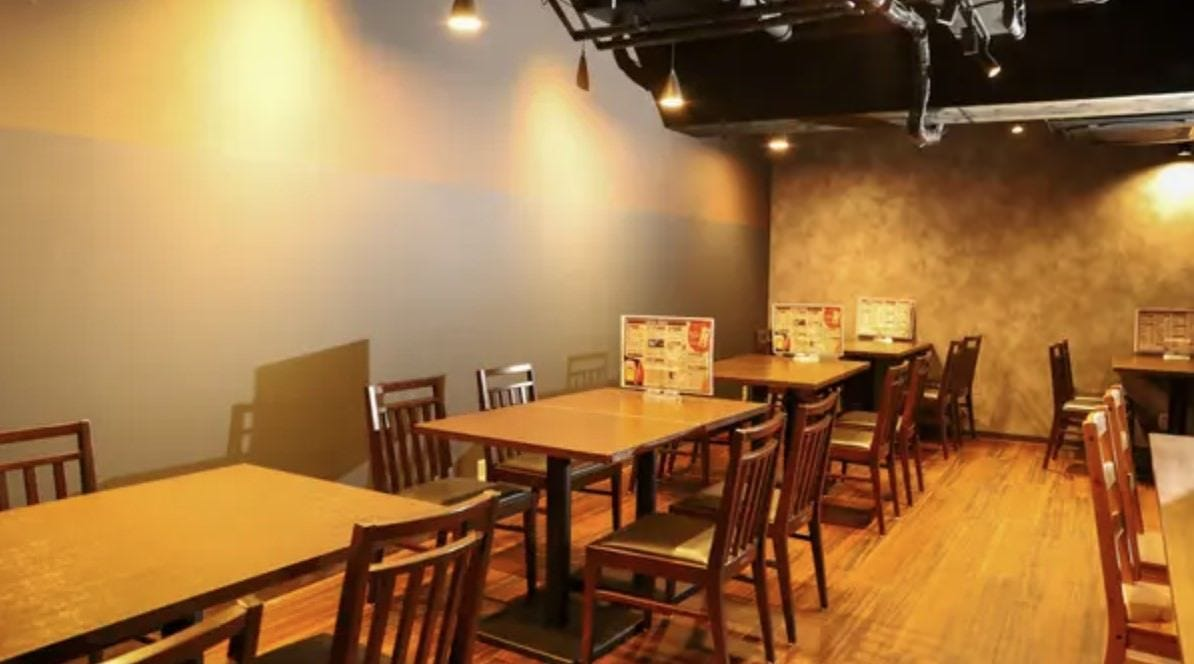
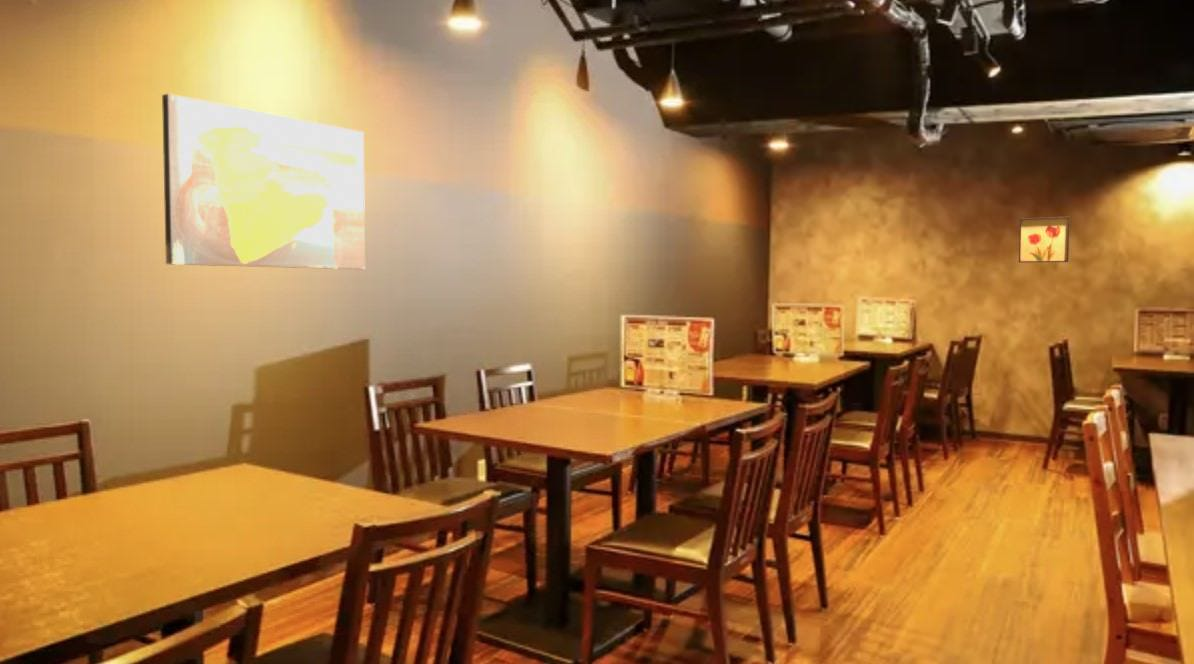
+ wall art (1044, 240)
+ wall art (274, 191)
